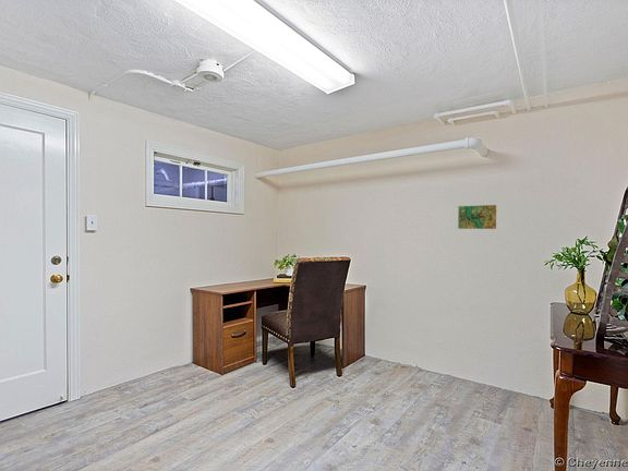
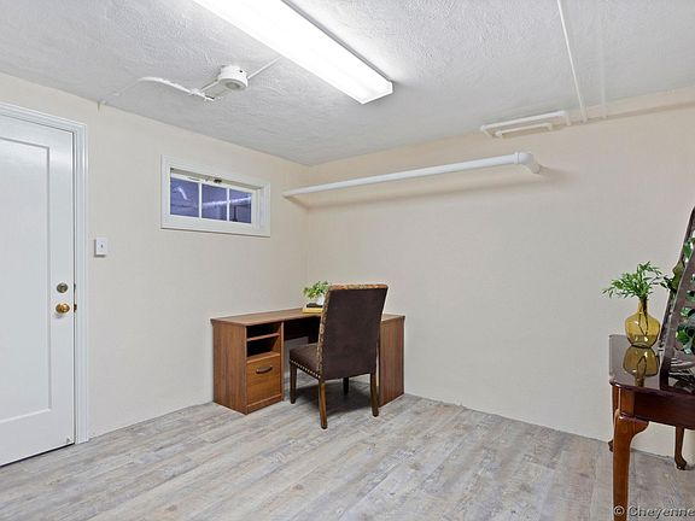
- map (476, 217)
